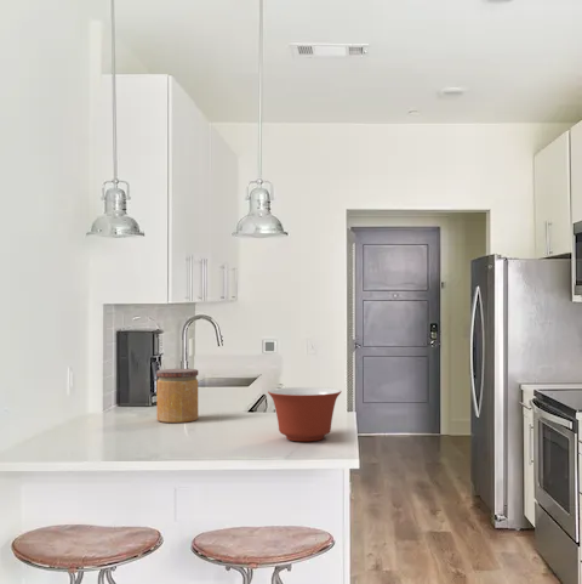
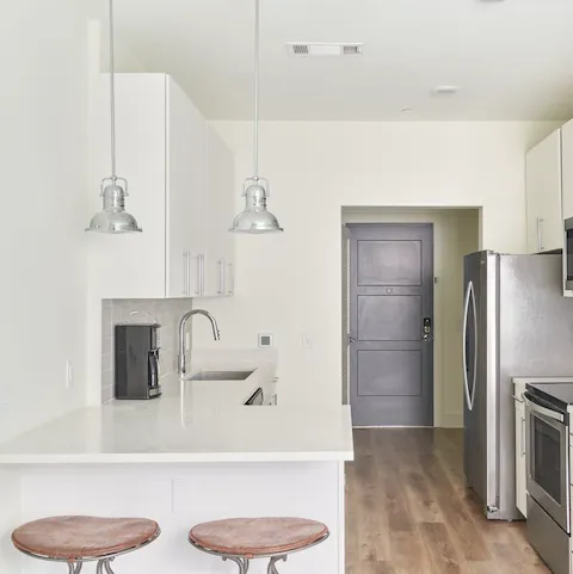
- jar (177, 395)
- mixing bowl (304, 414)
